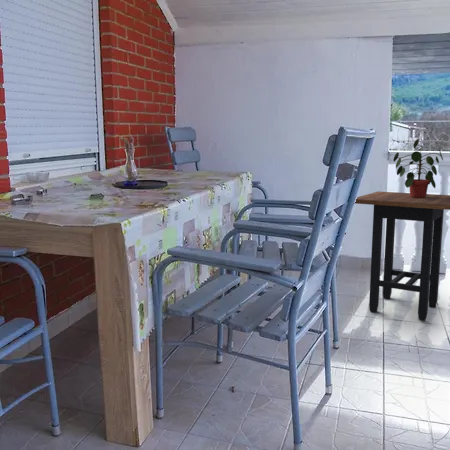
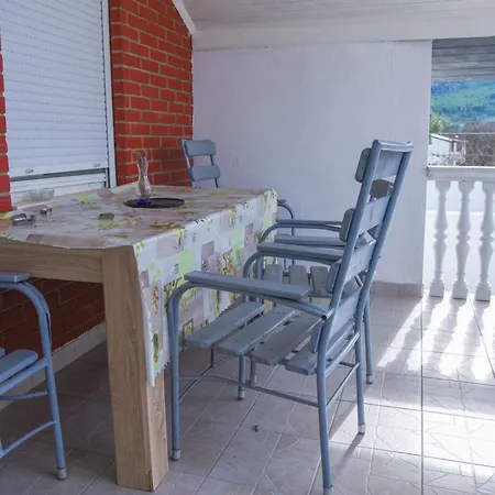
- side table (393, 253)
- potted plant (416, 168)
